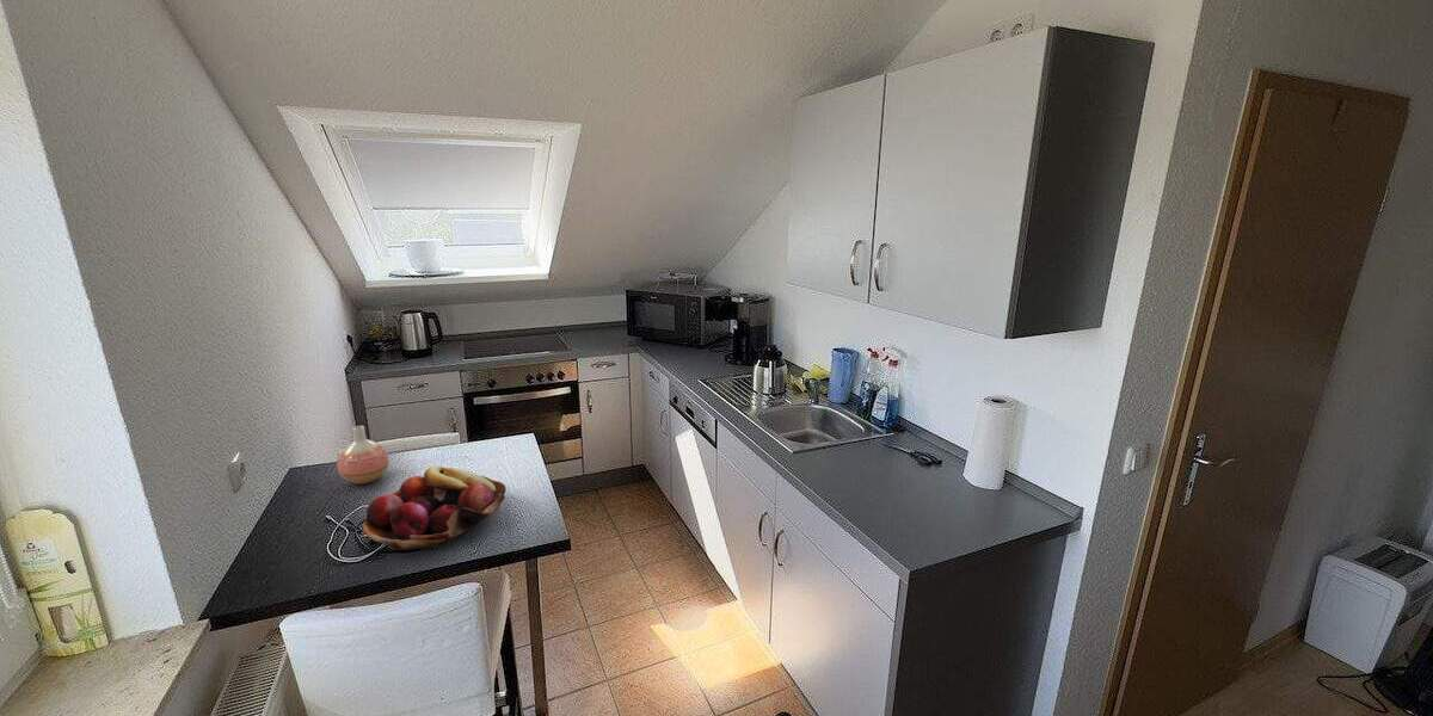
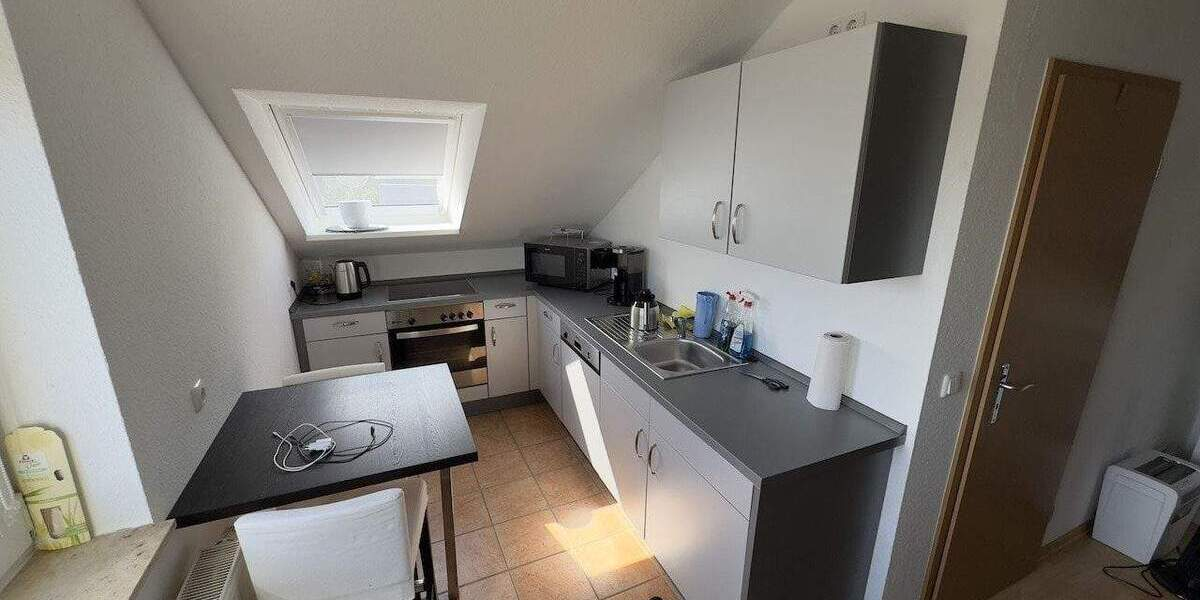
- vase (362, 453)
- fruit basket (438, 501)
